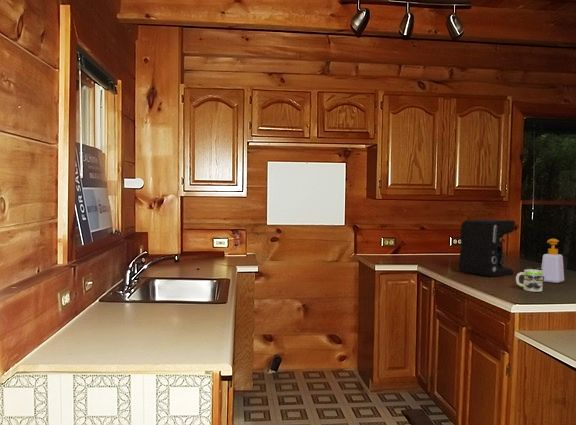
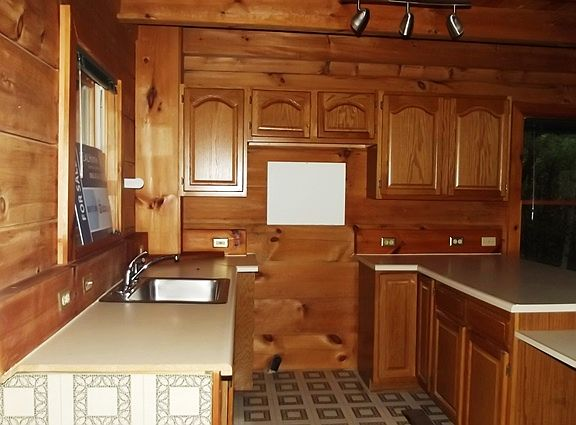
- coffee maker (489, 246)
- mug (529, 278)
- soap bottle (551, 260)
